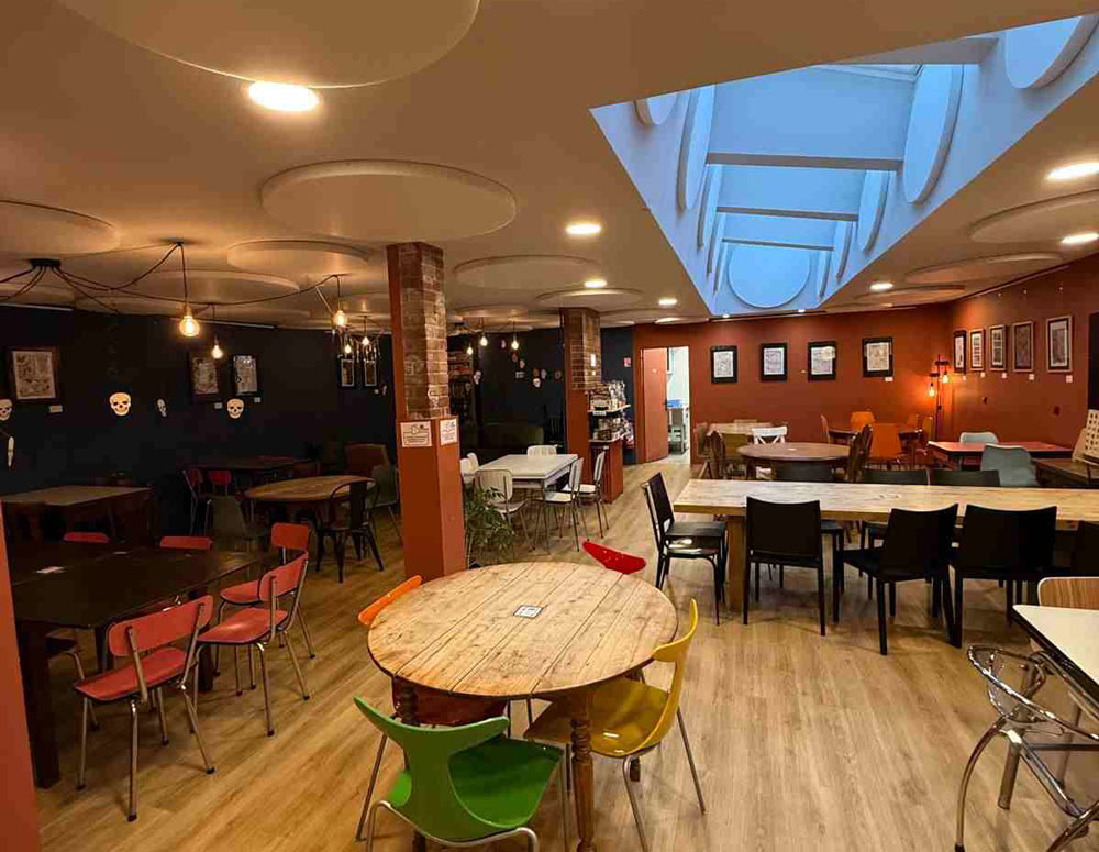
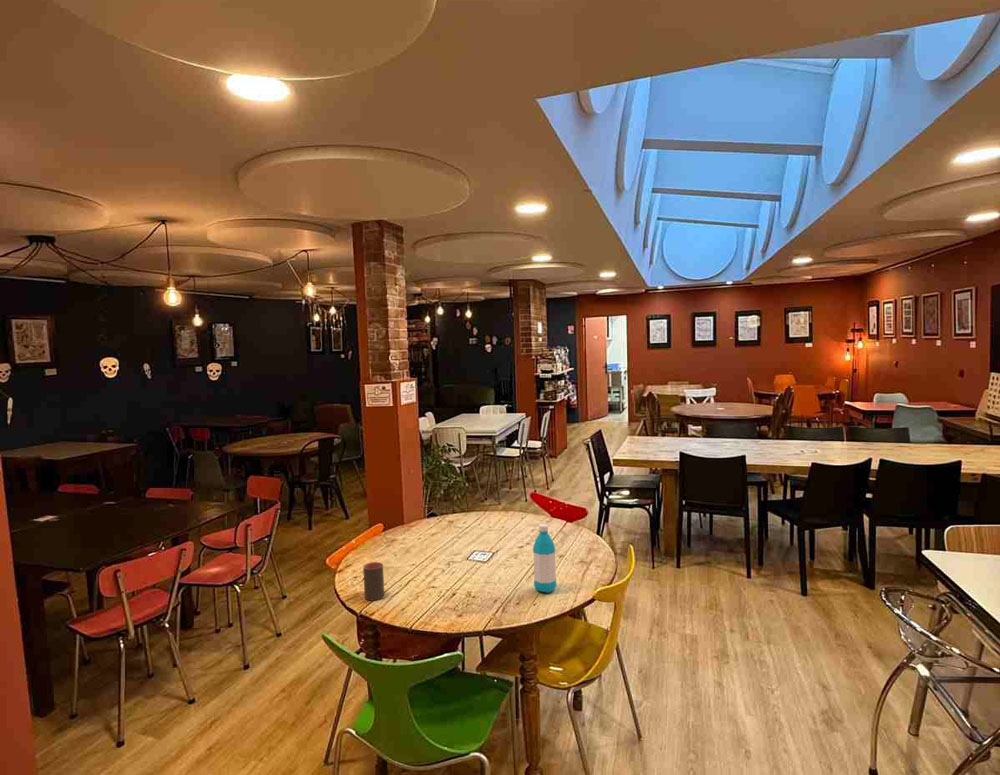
+ water bottle (544, 557)
+ cup (373, 580)
